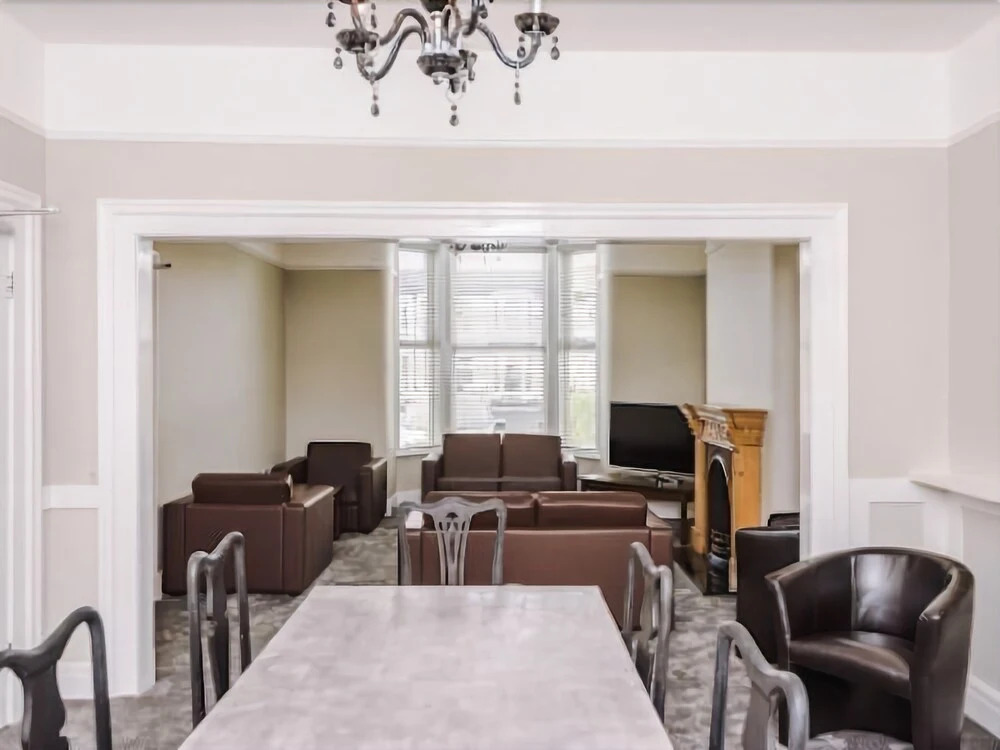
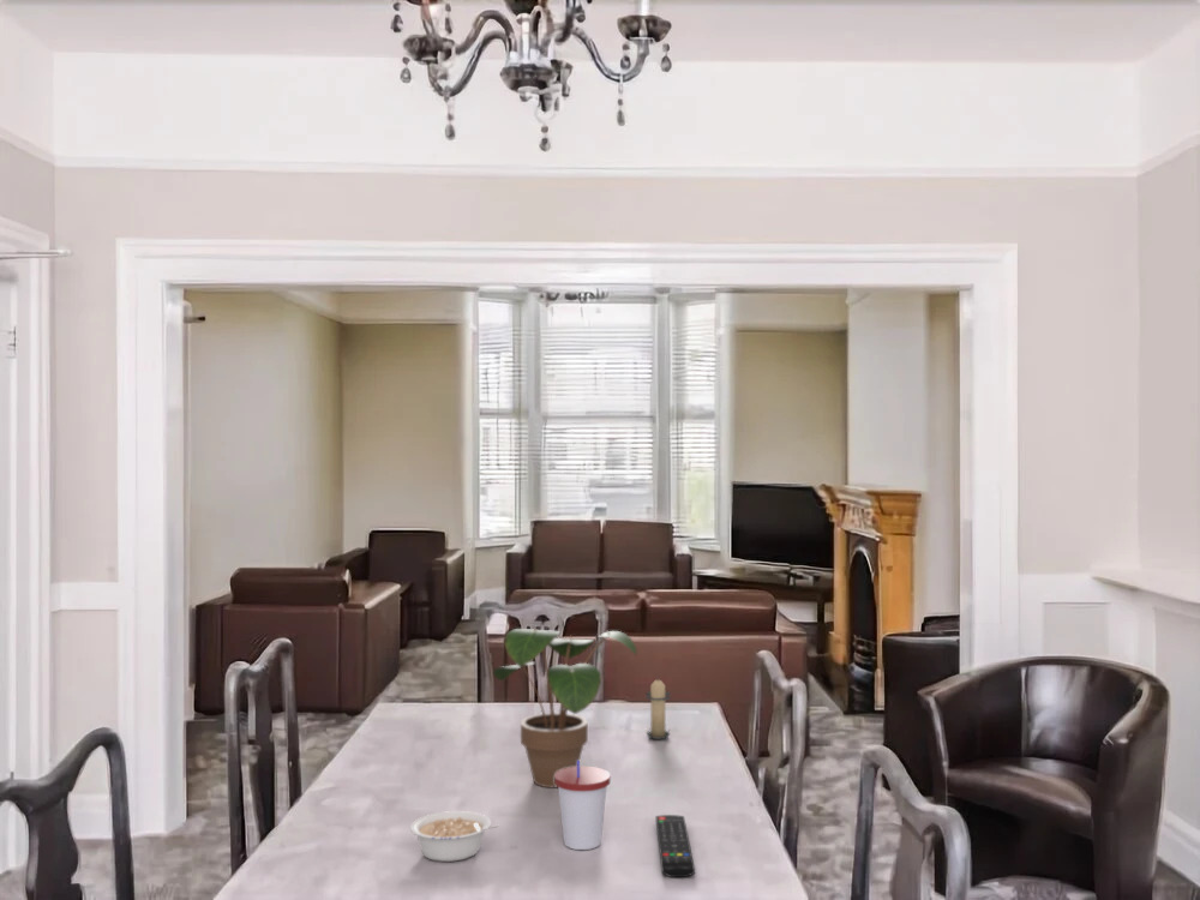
+ candle (658, 706)
+ legume (454, 834)
+ cup (582, 799)
+ potted plant (556, 697)
+ remote control (673, 844)
